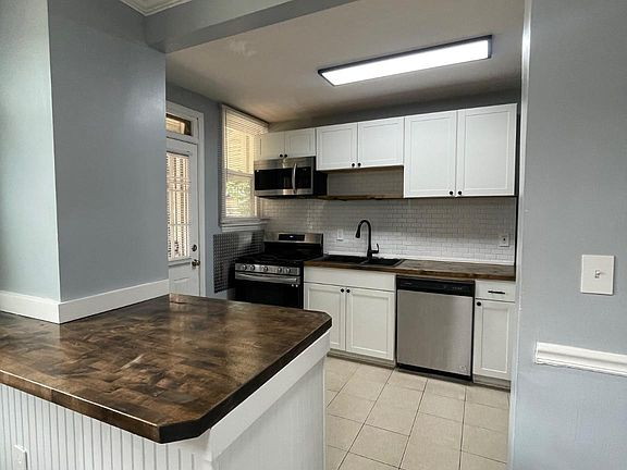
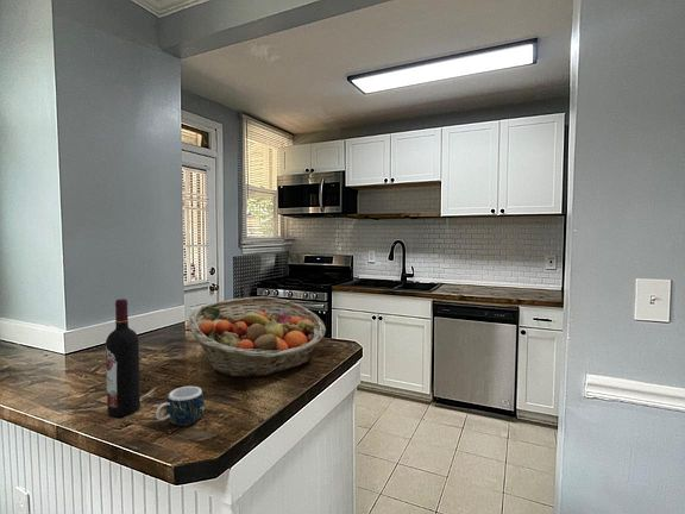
+ wine bottle (122, 355)
+ fruit basket (260, 332)
+ mug (180, 407)
